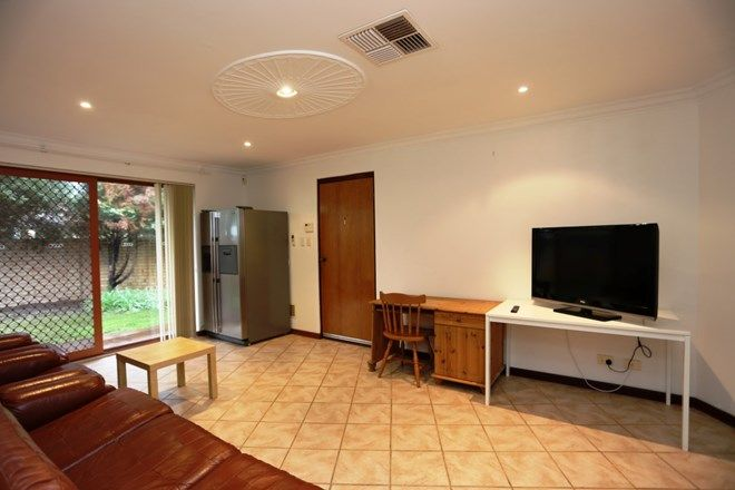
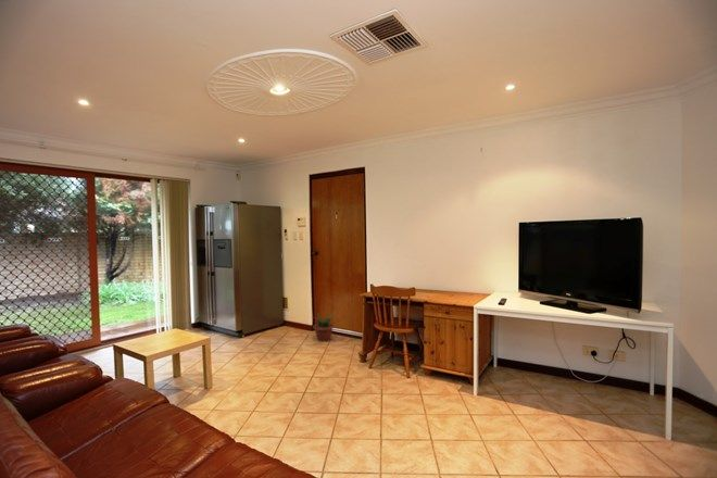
+ potted plant (324, 326)
